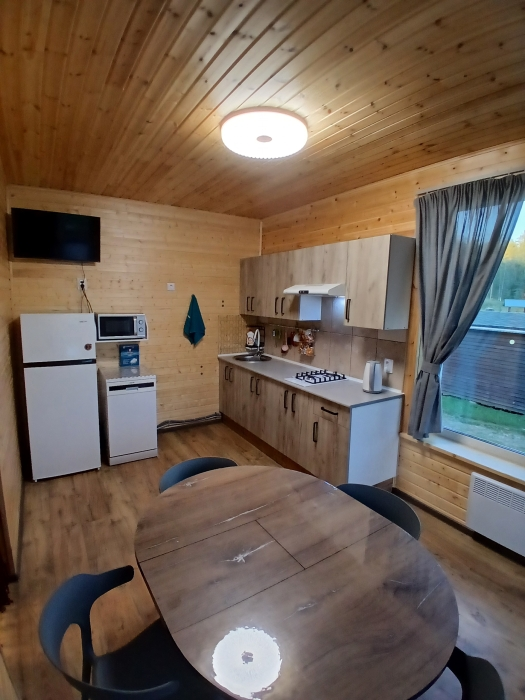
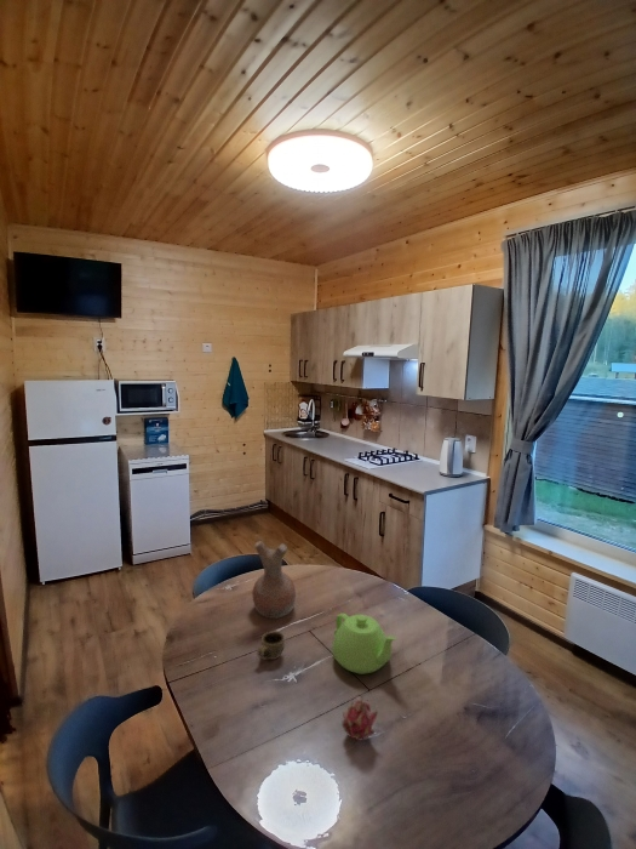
+ vase (273, 572)
+ teapot (363, 640)
+ fruit (359, 716)
+ cup (269, 648)
